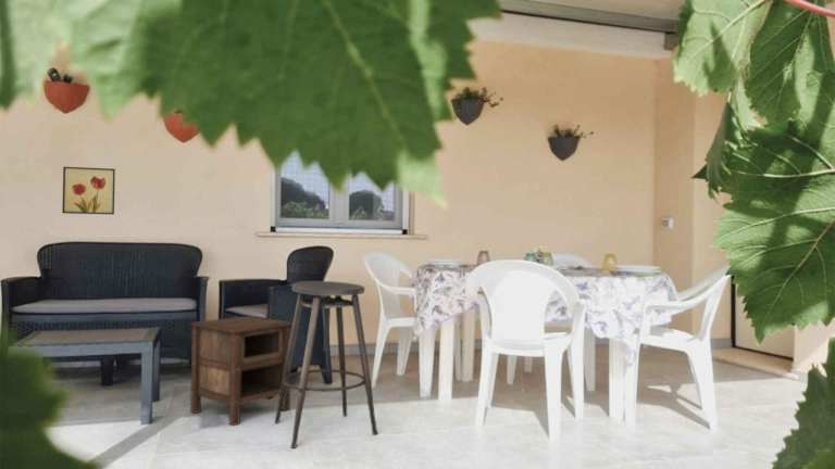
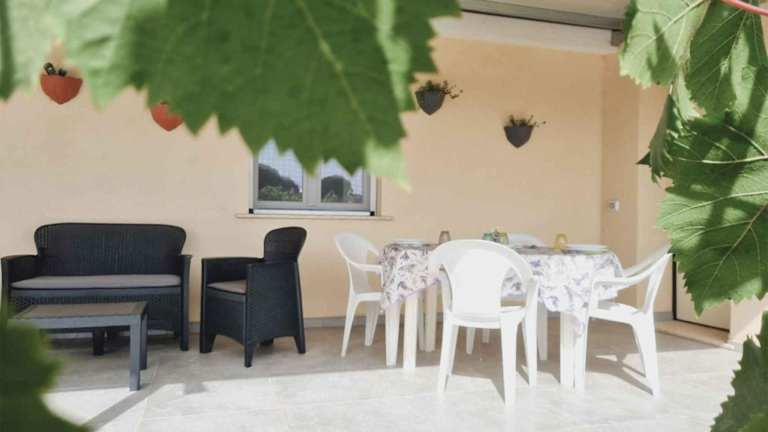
- nightstand (241, 366)
- wall art (89, 190)
- stool (322, 350)
